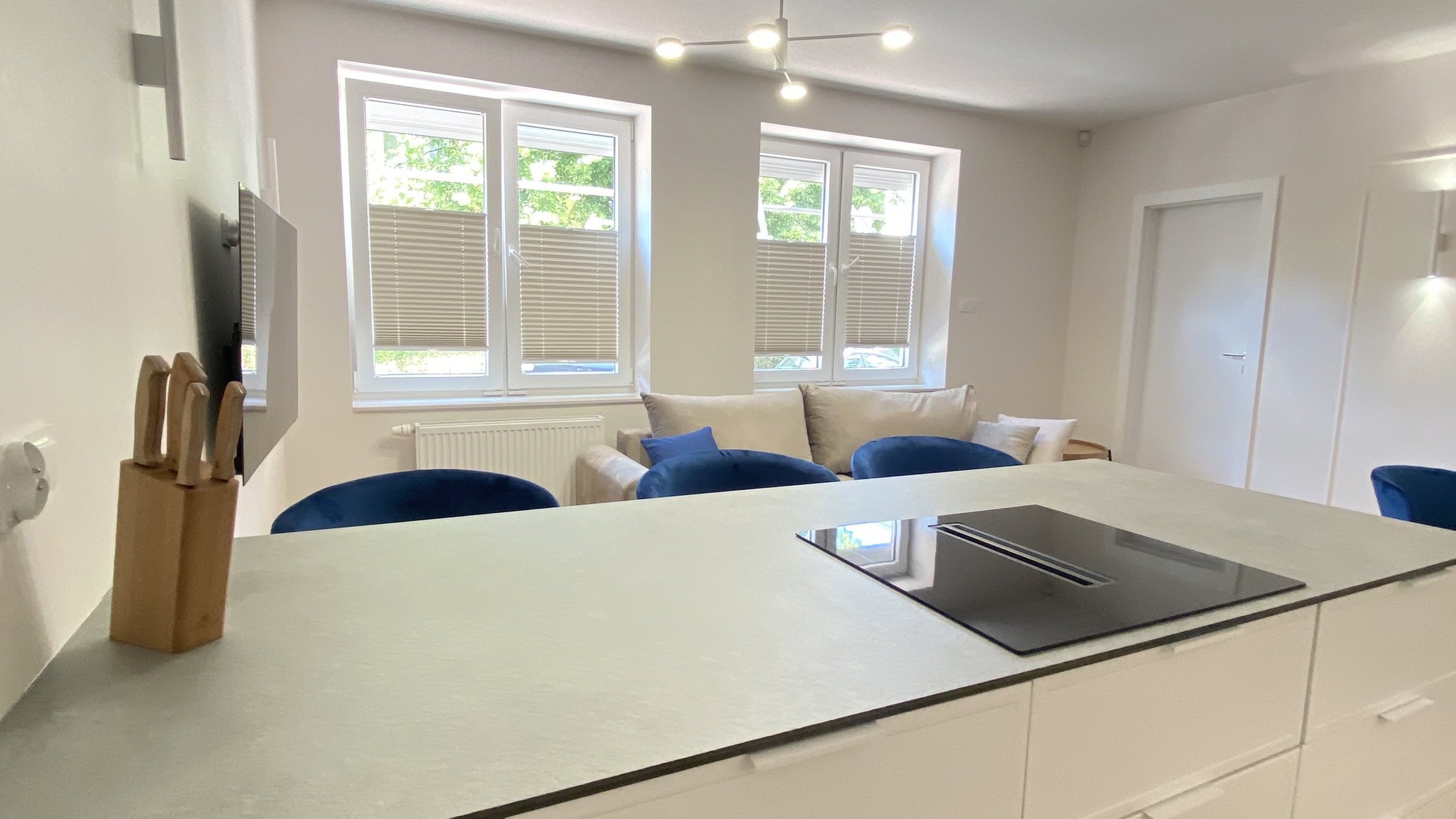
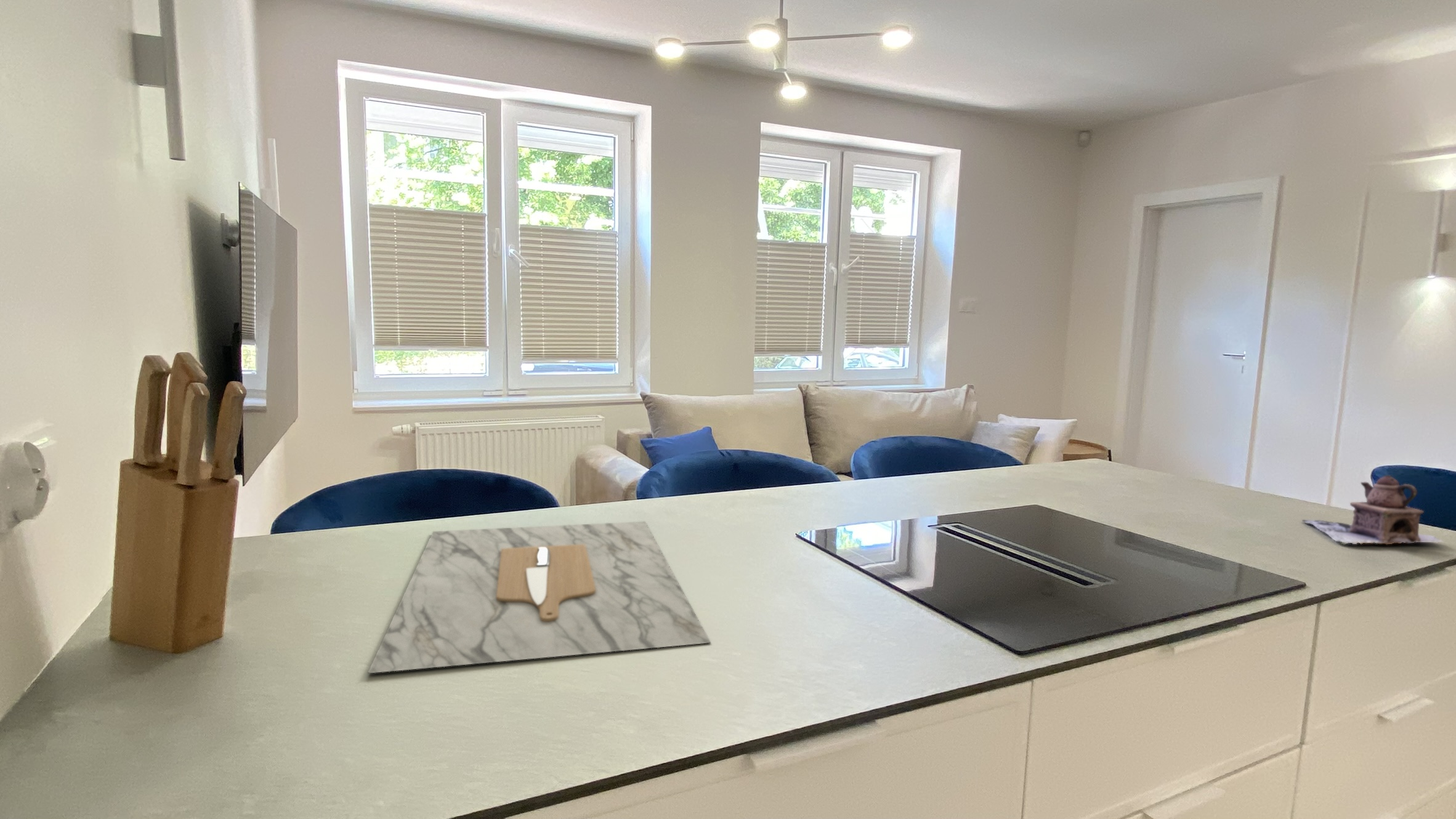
+ teapot (1381, 506)
+ cutting board (545, 573)
